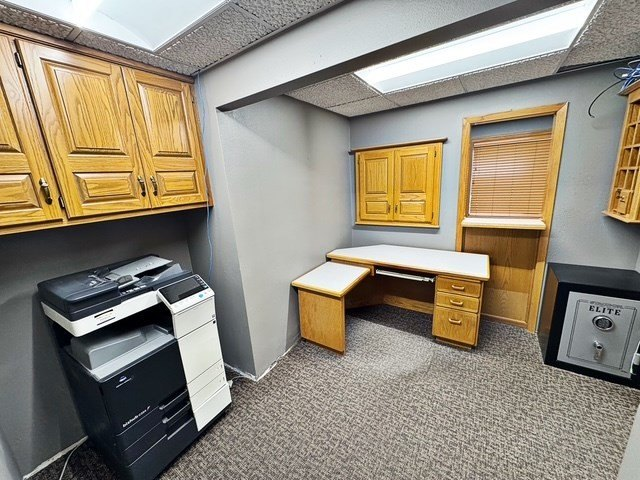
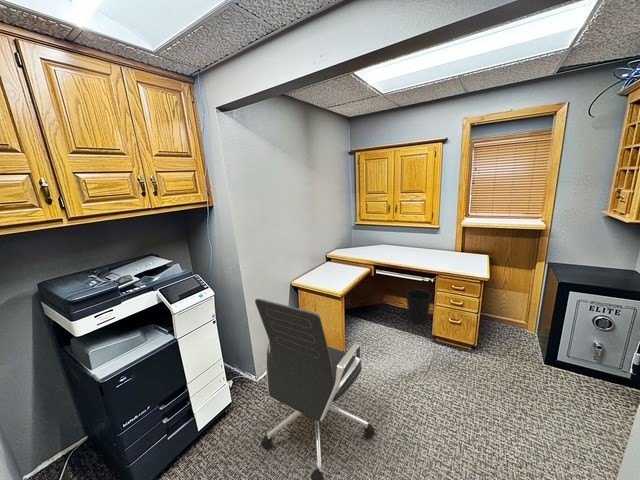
+ wastebasket (418, 307)
+ office chair (315, 359)
